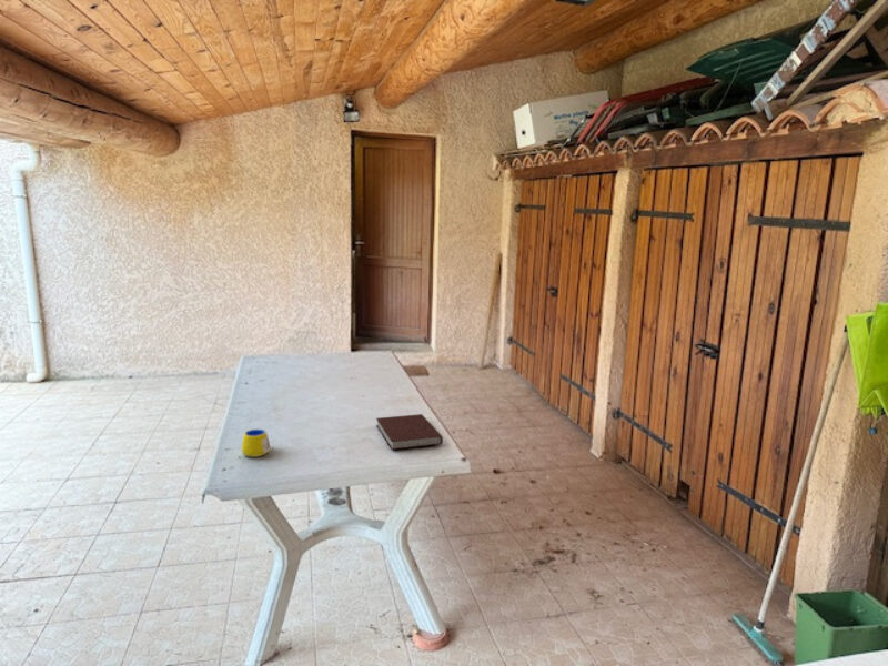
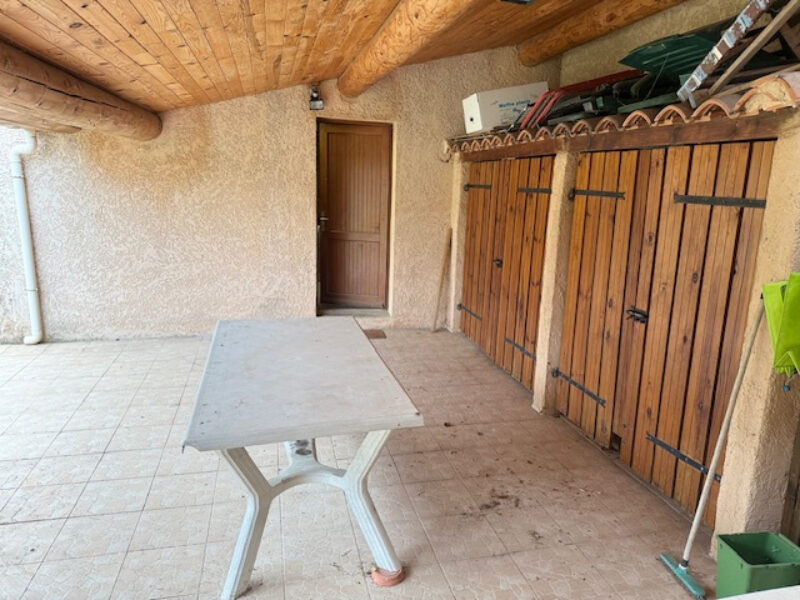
- notebook (407, 430)
- mug (256, 441)
